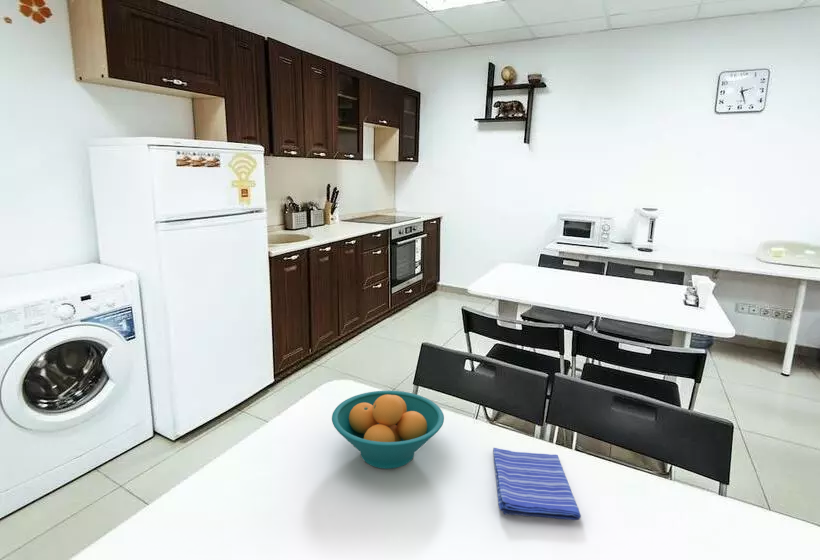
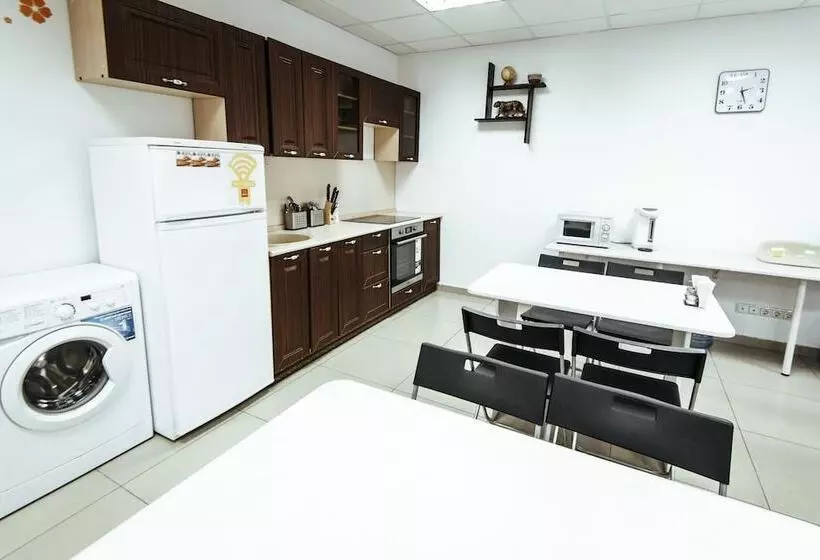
- fruit bowl (388, 425)
- dish towel (532, 479)
